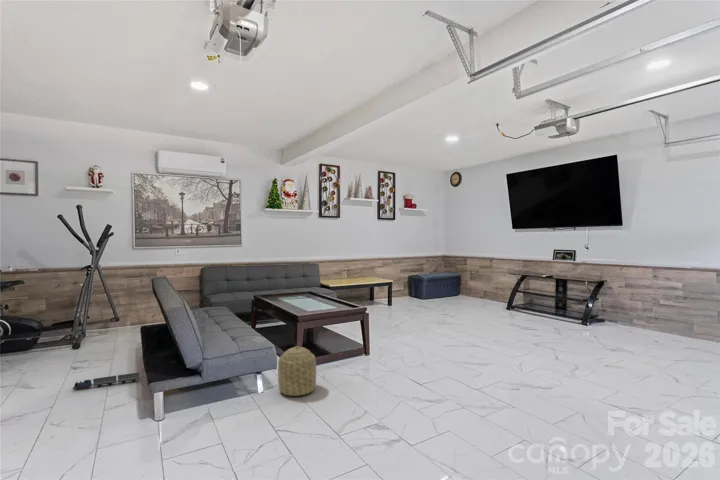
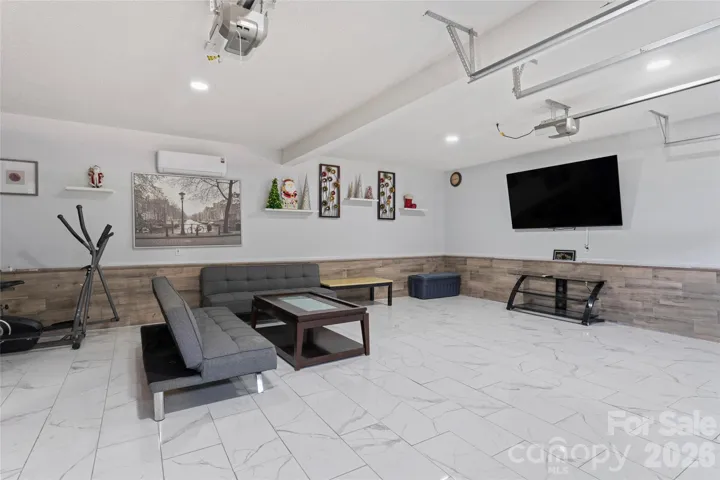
- toy train (107, 381)
- basket (297, 368)
